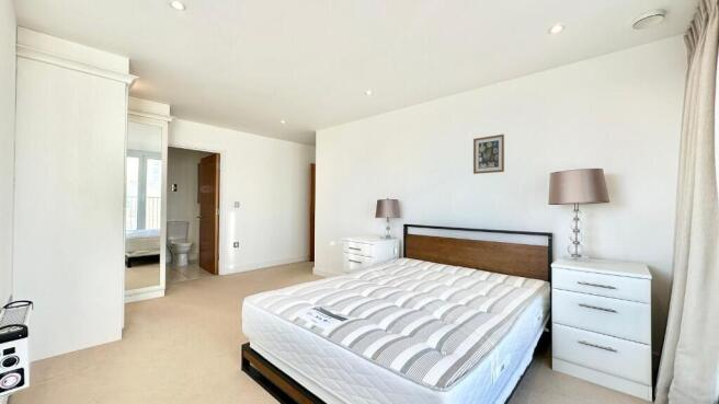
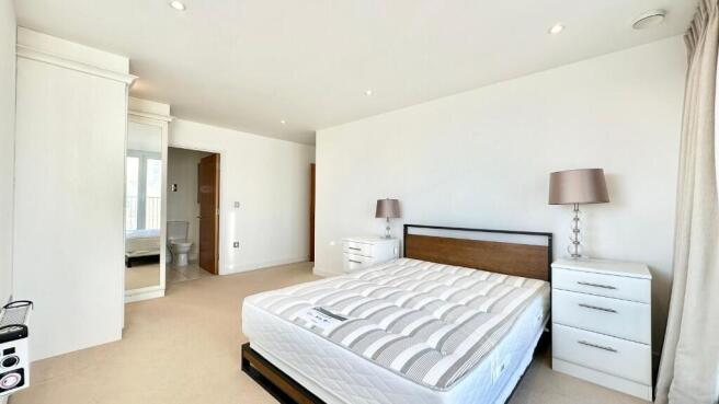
- wall art (488, 154)
